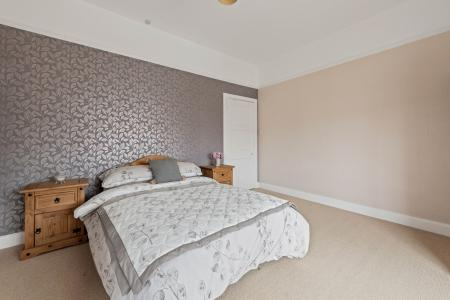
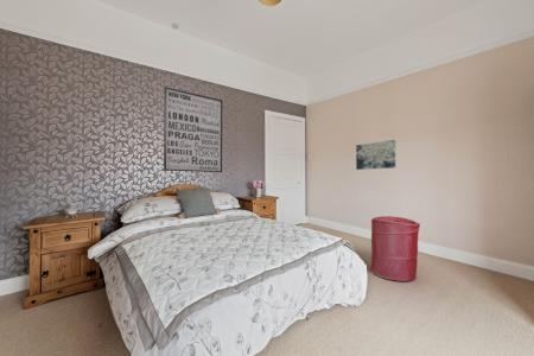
+ laundry hamper (394, 244)
+ wall art (374, 155)
+ wall art (195, 132)
